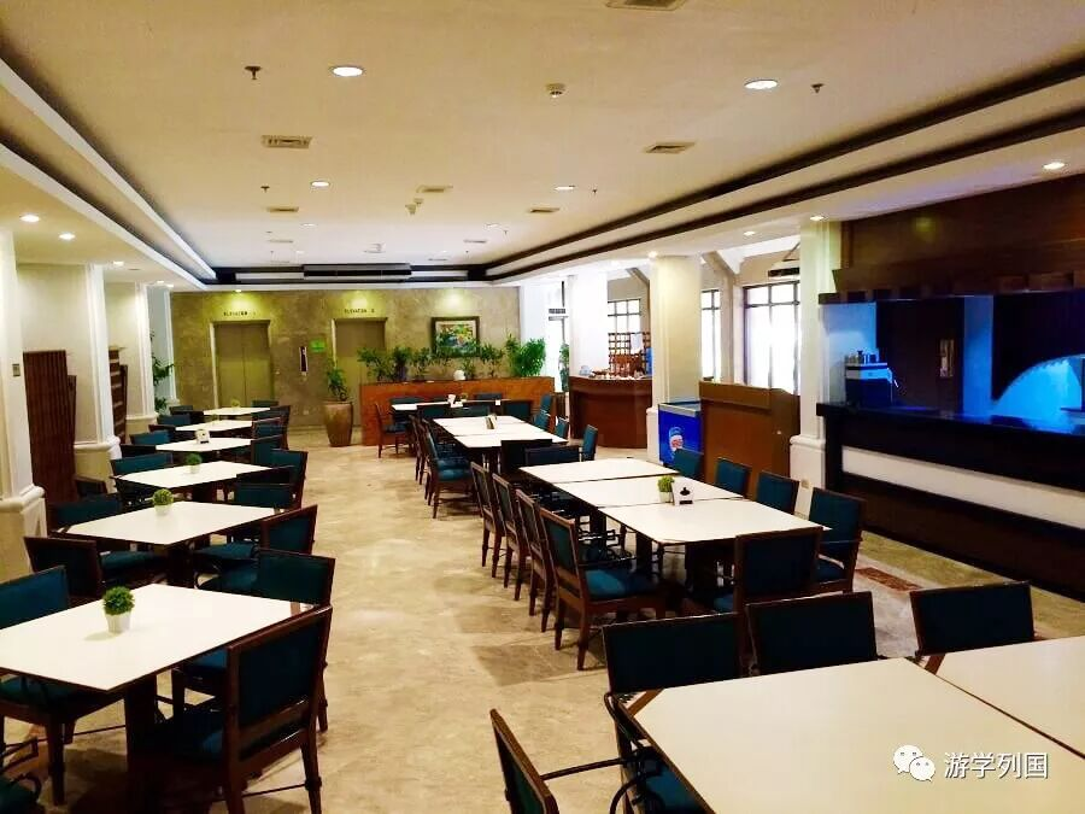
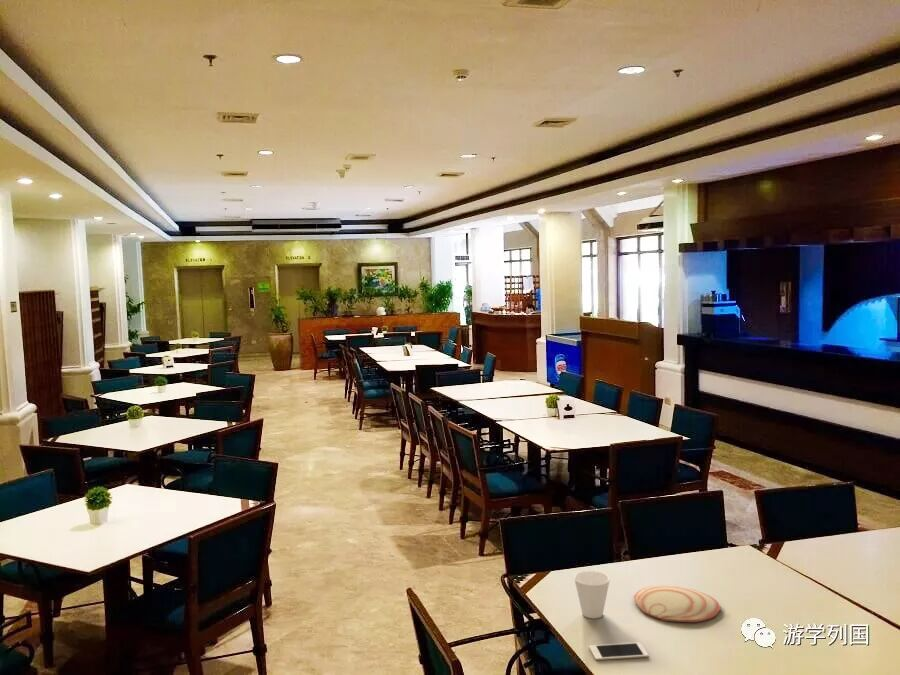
+ cell phone (618, 651)
+ plate (676, 599)
+ cup (592, 595)
